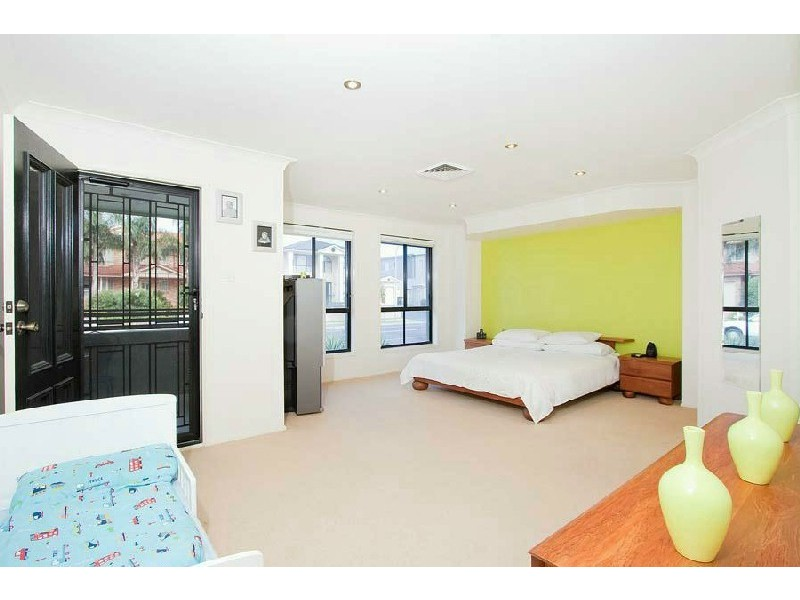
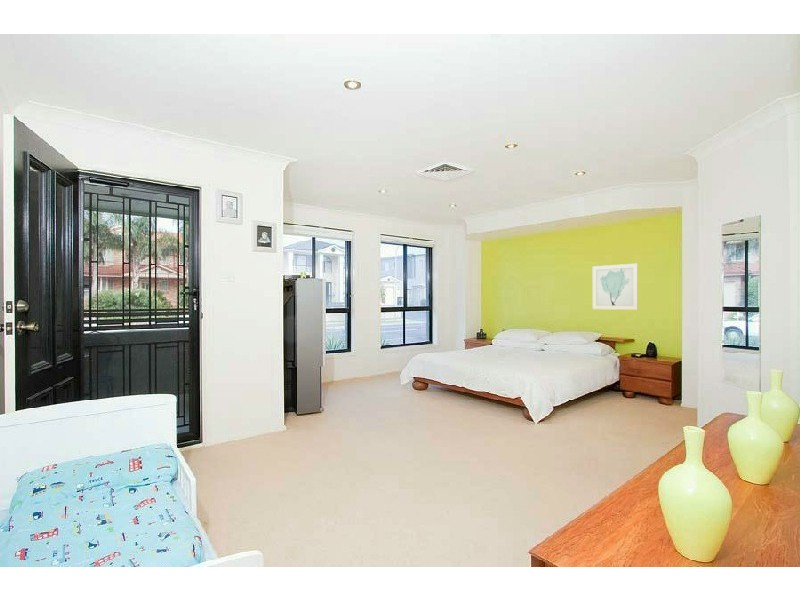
+ wall art (614, 287)
